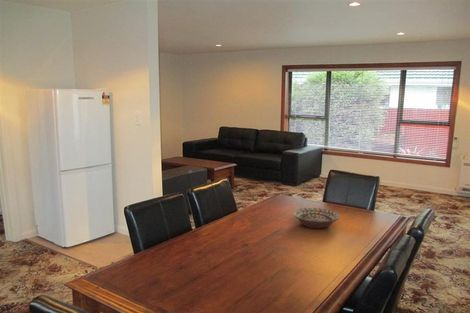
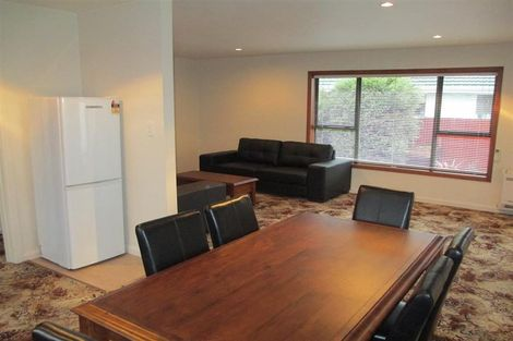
- decorative bowl (315, 219)
